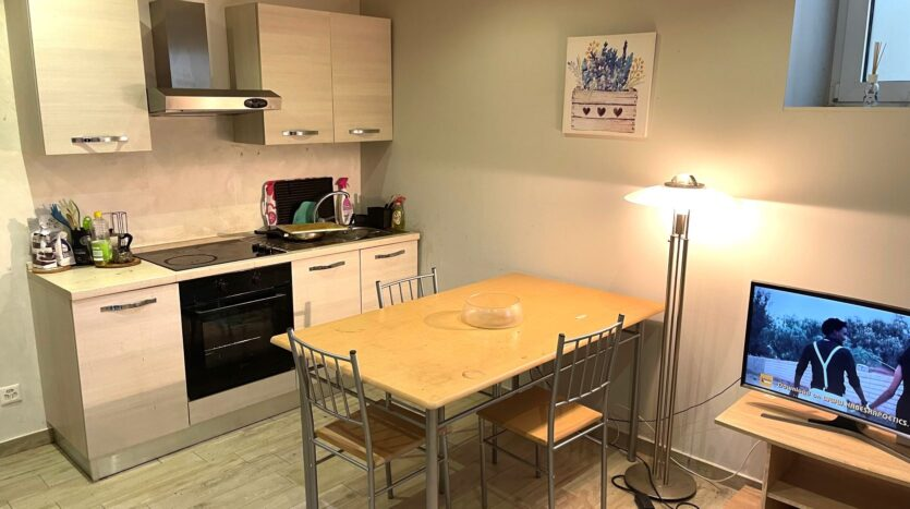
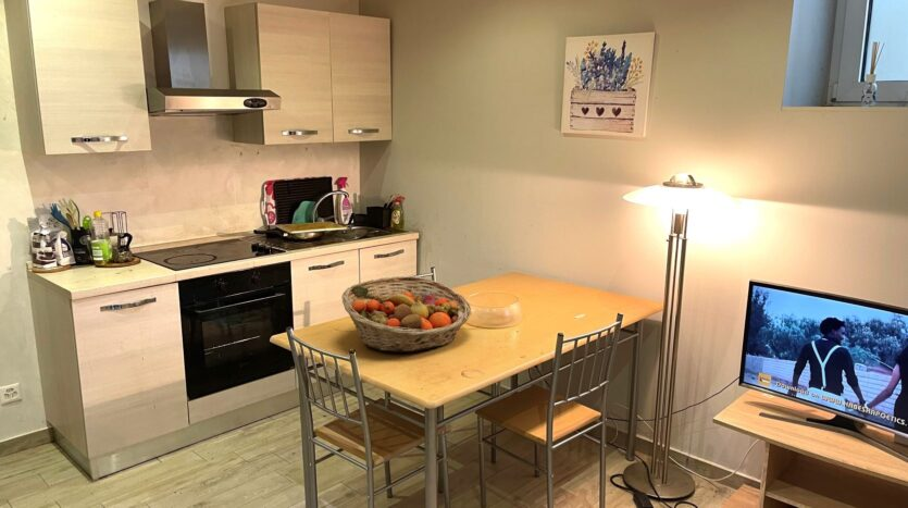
+ fruit basket (407, 312)
